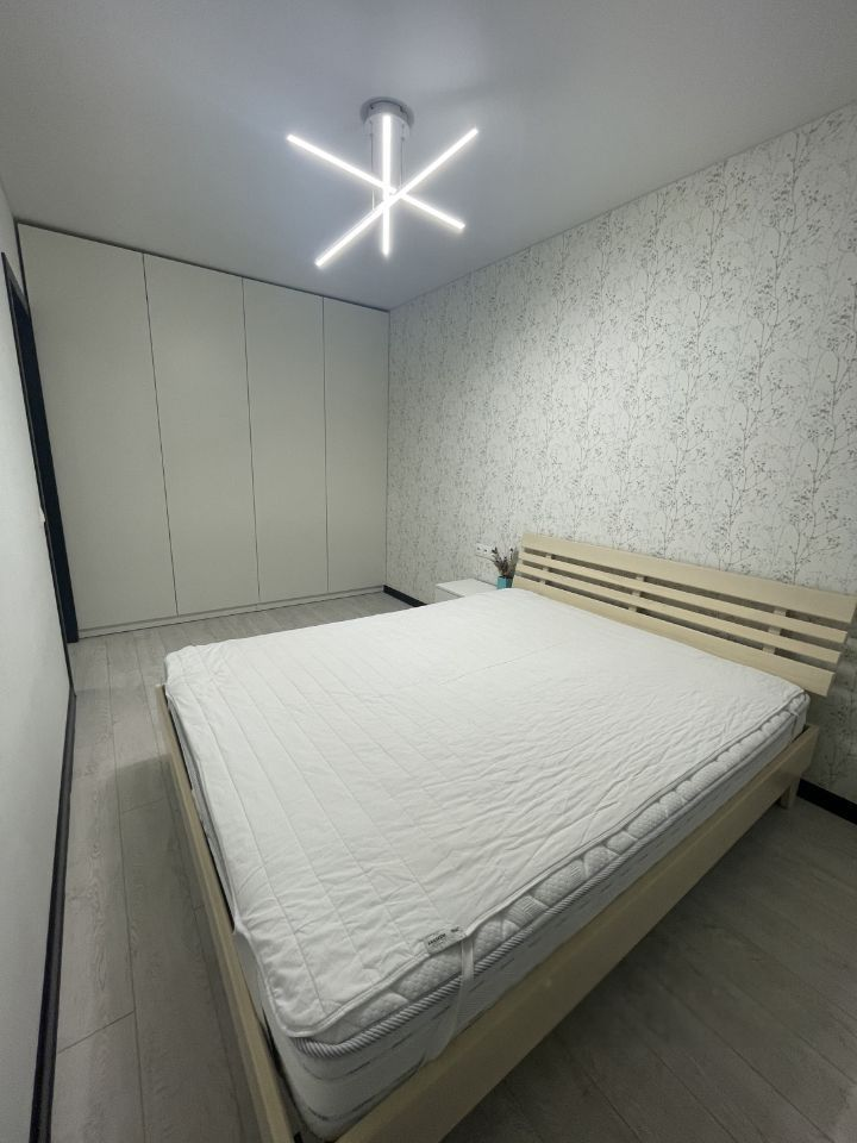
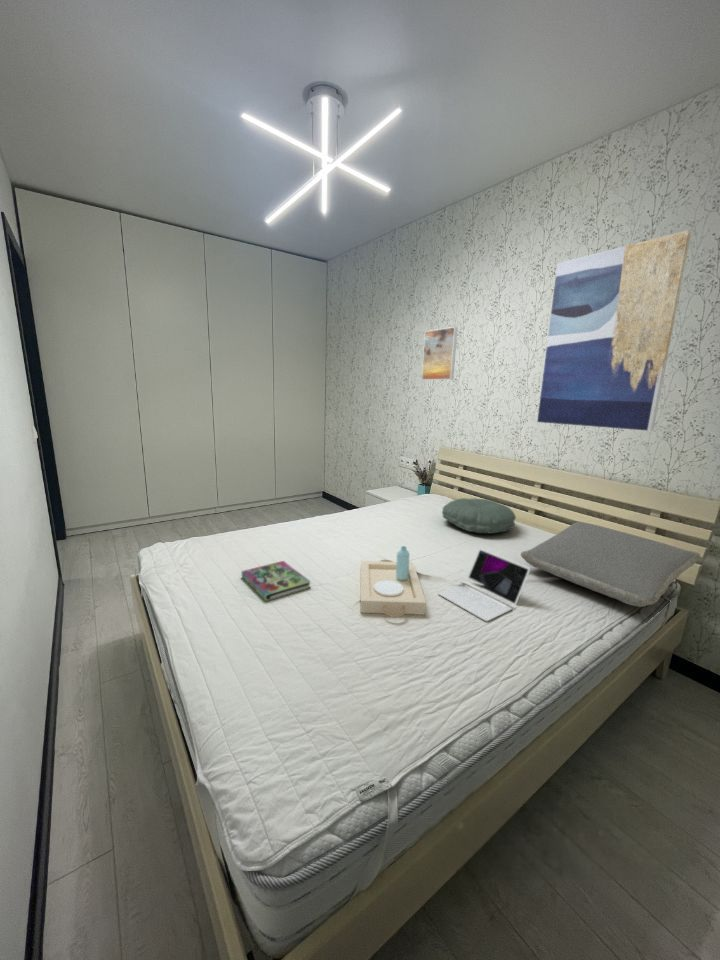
+ pillow (479, 514)
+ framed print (438, 354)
+ serving tray (390, 570)
+ pillow (606, 558)
+ book (275, 579)
+ wall art (602, 341)
+ laptop (483, 579)
